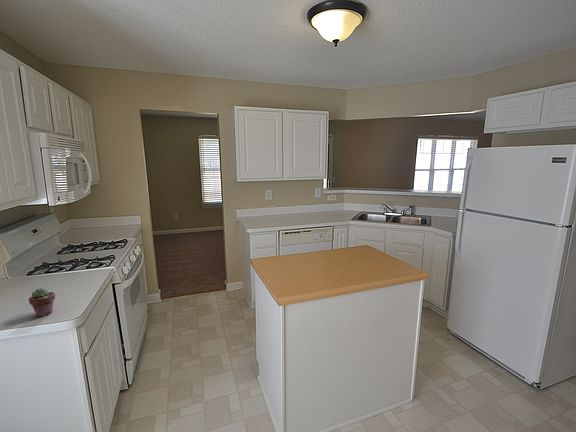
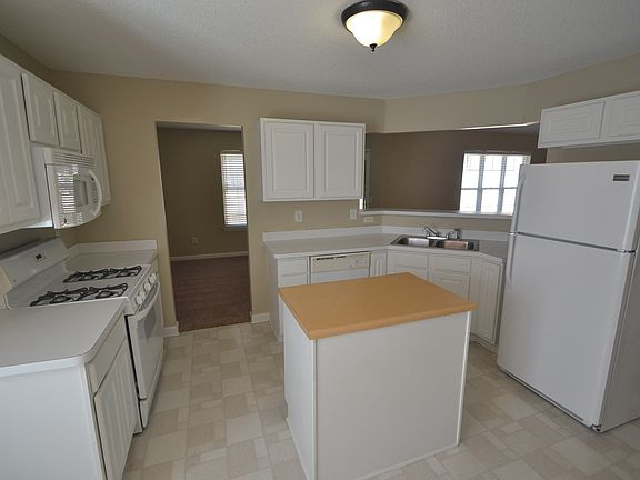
- potted succulent (42, 300)
